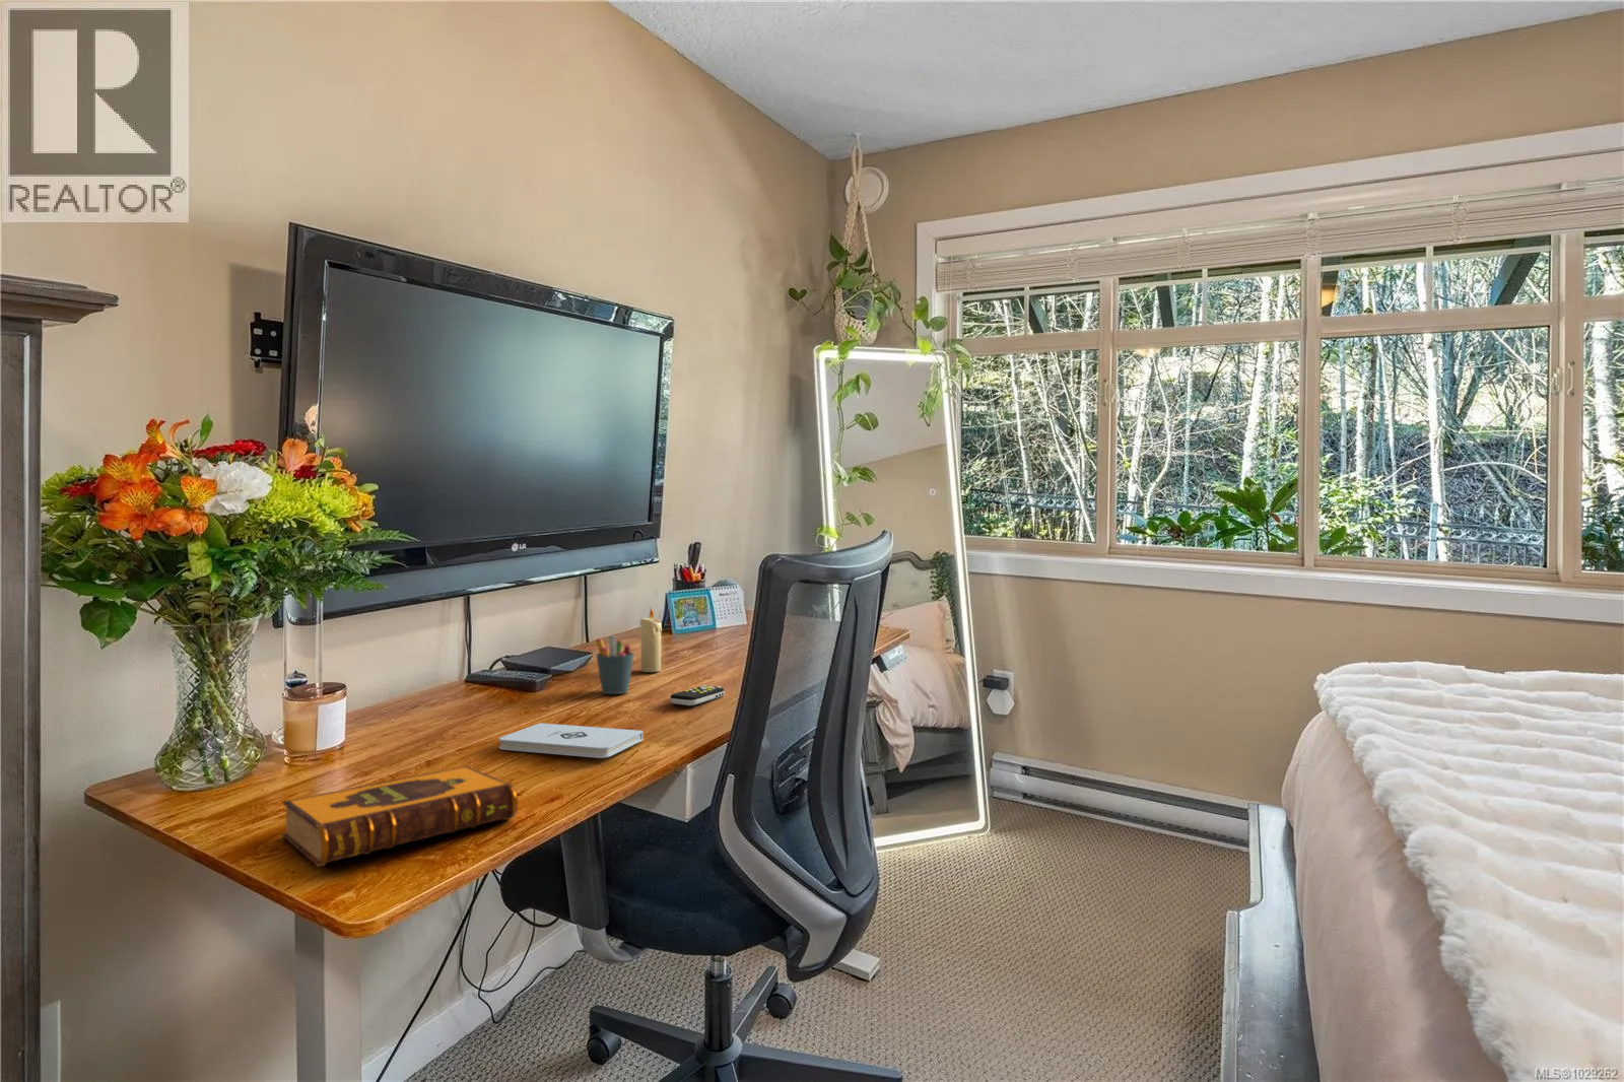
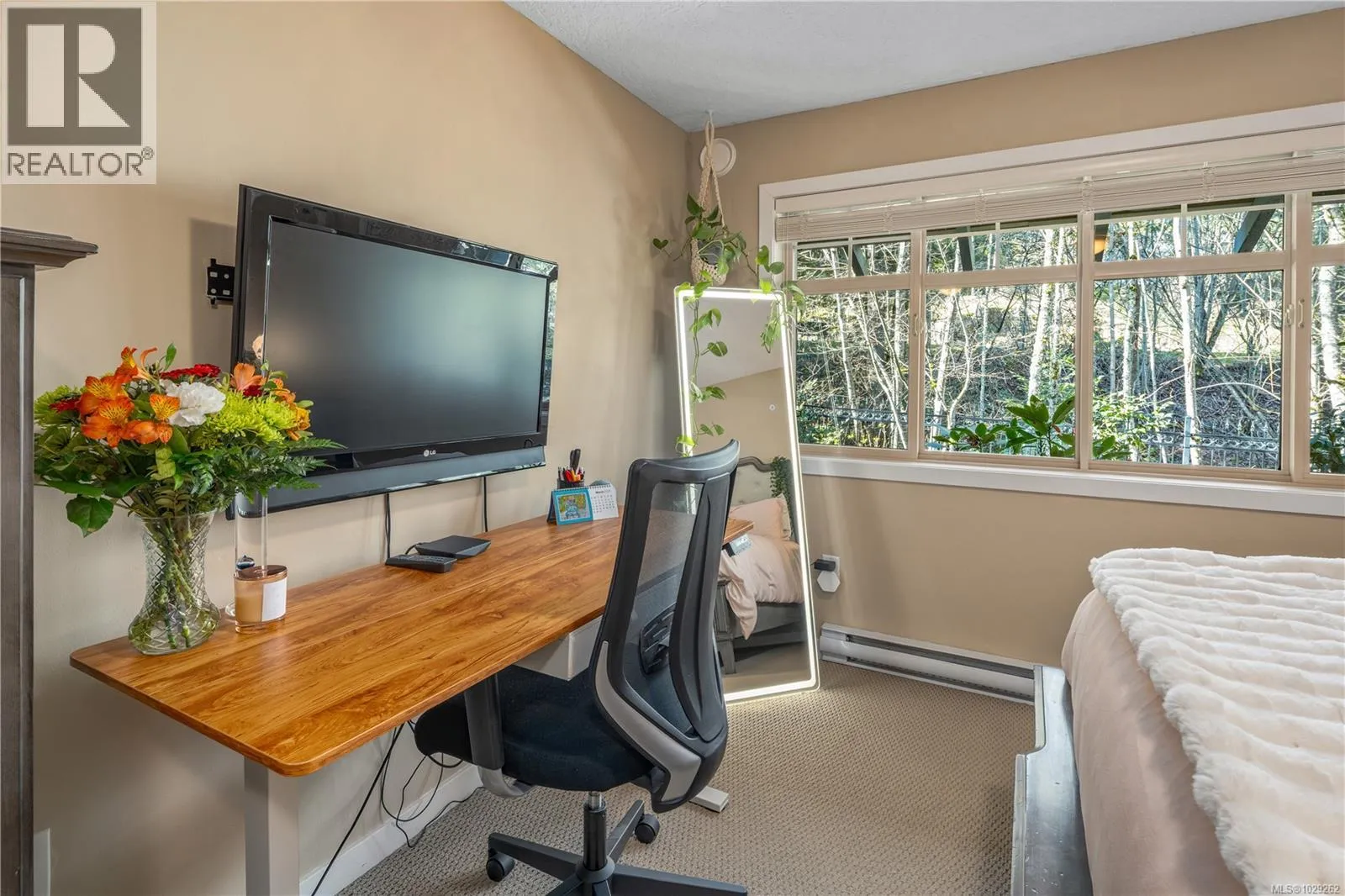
- notepad (570, 739)
- hardback book (403, 810)
- candle (651, 639)
- pen holder (615, 662)
- remote control (698, 694)
